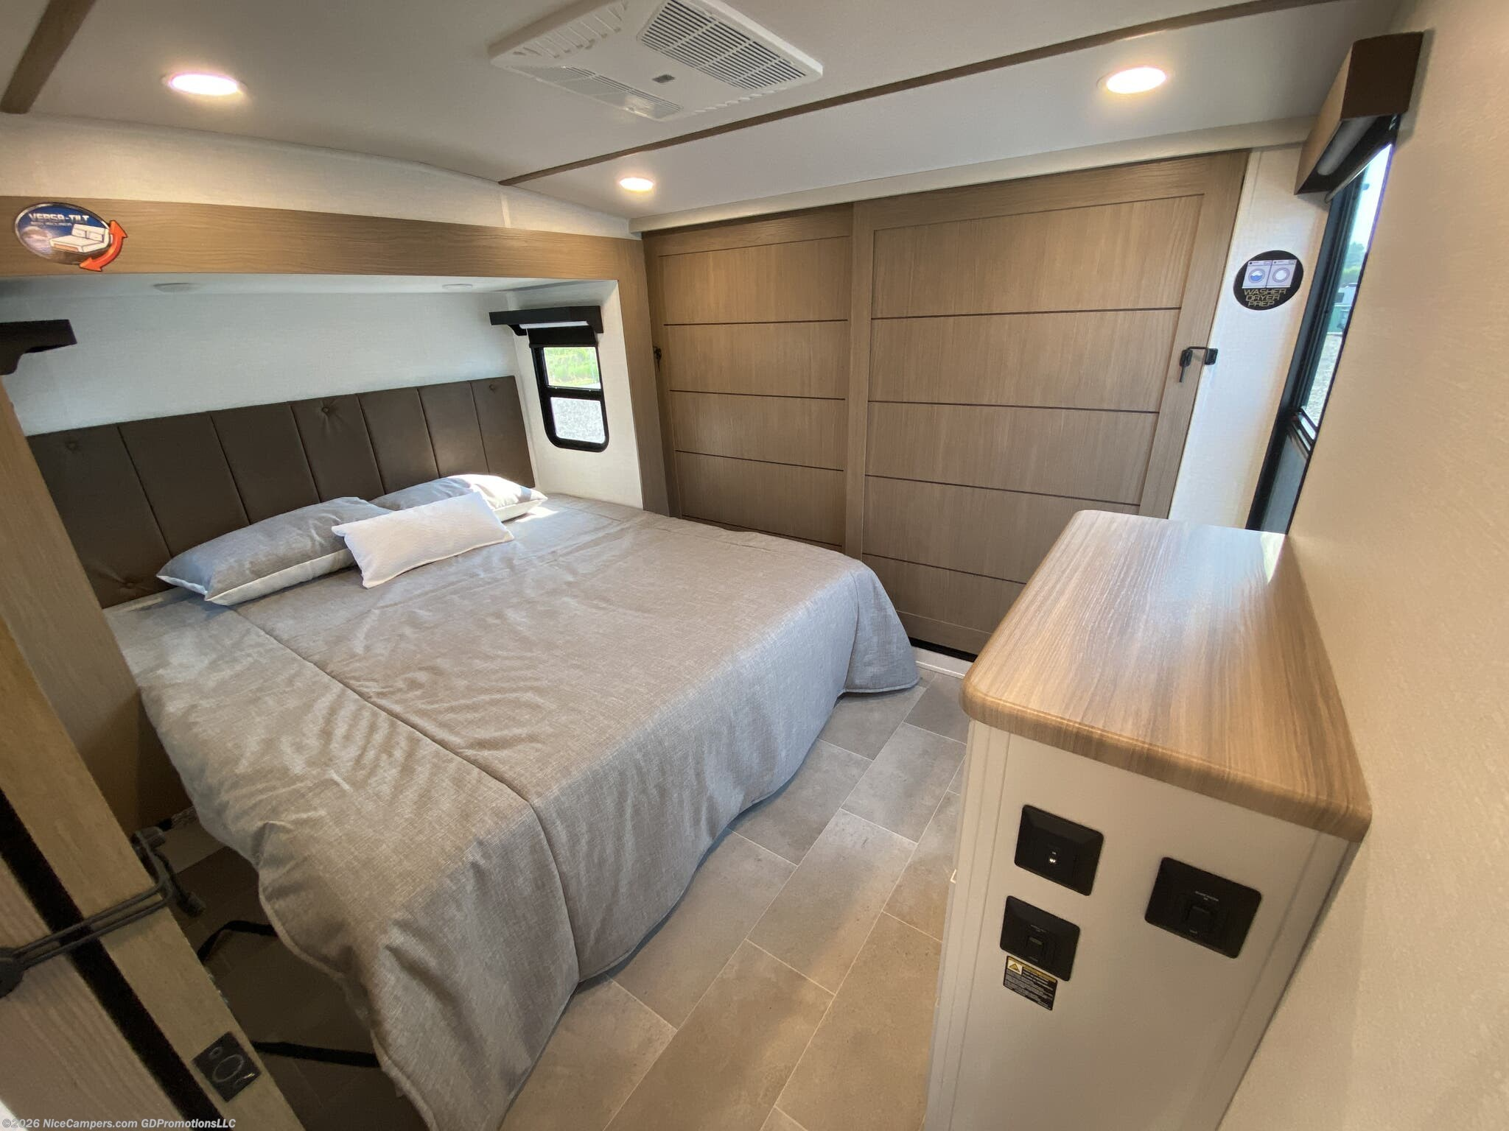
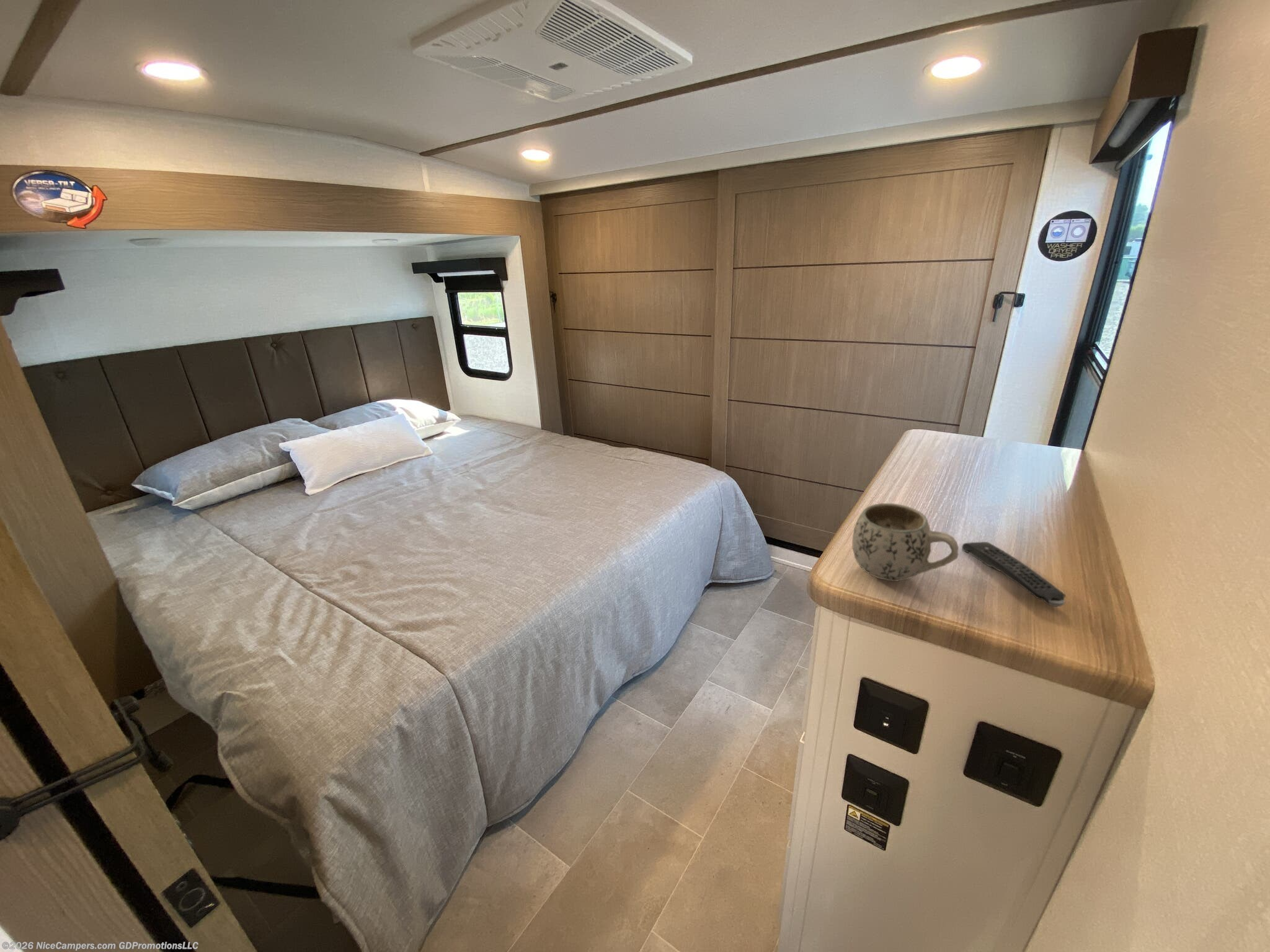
+ remote control (1013, 570)
+ mug (902, 547)
